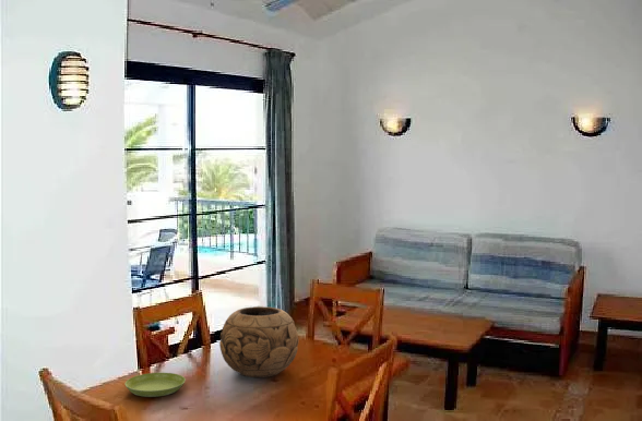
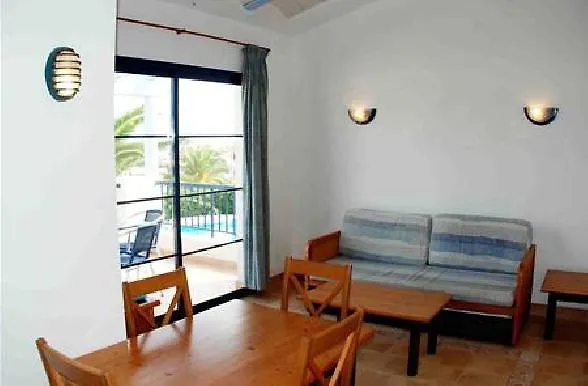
- saucer (155, 385)
- decorative bowl (259, 340)
